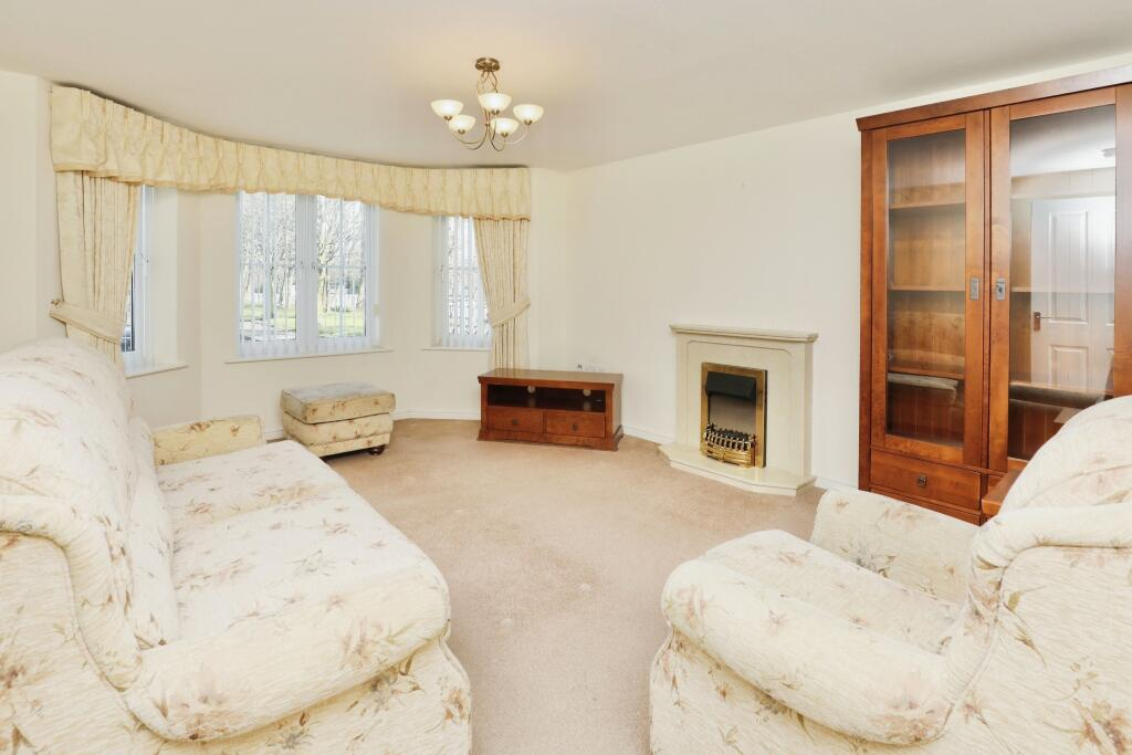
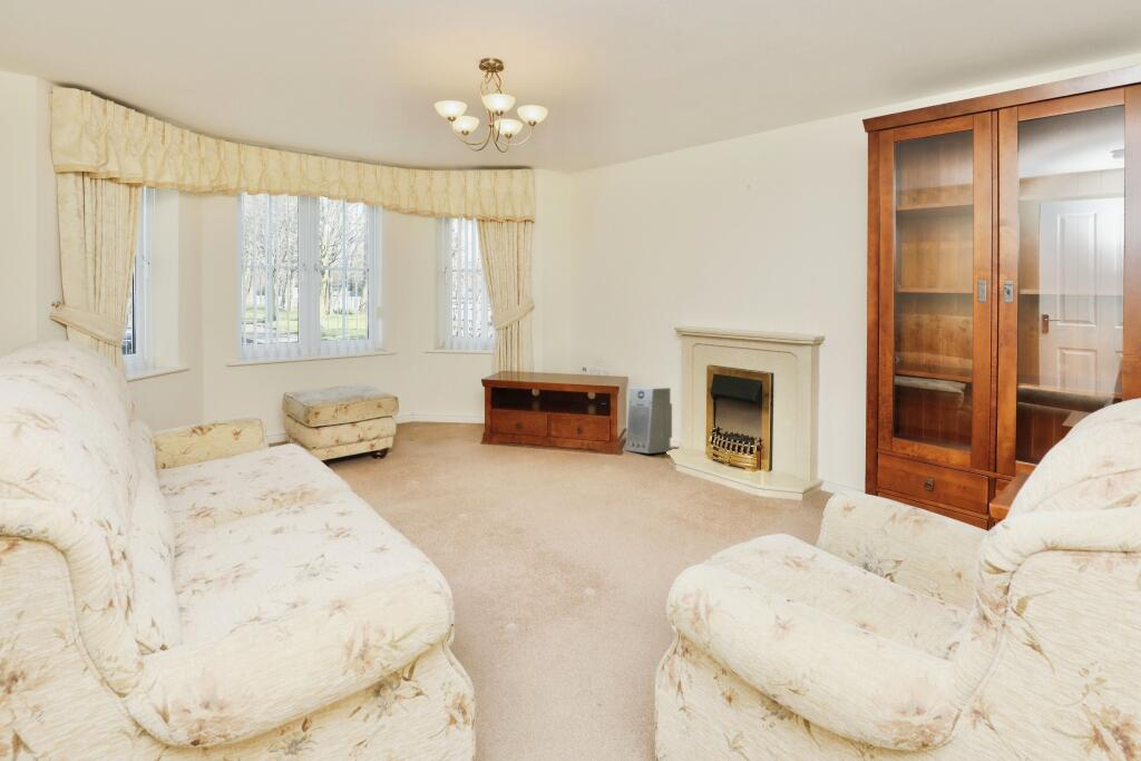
+ fan (651, 418)
